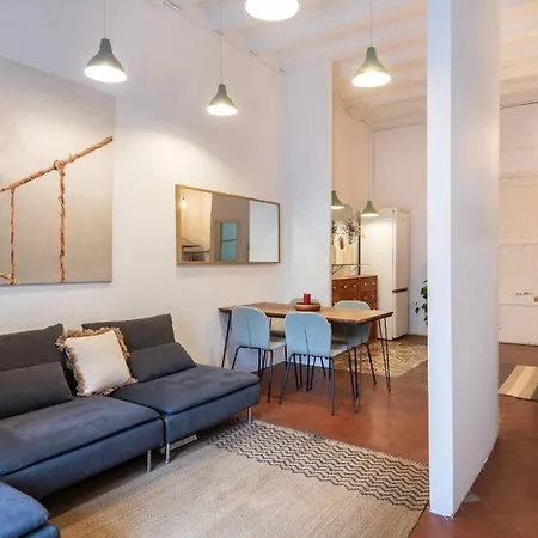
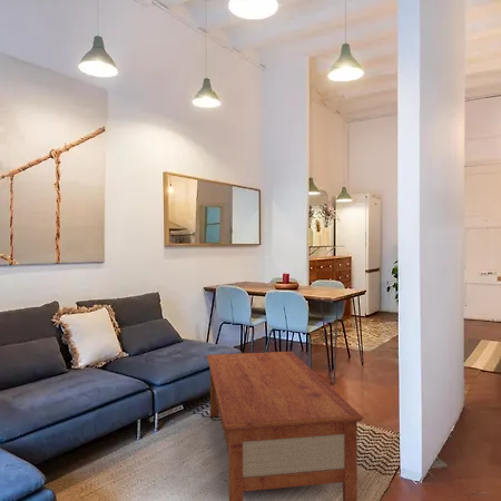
+ coffee table (267, 415)
